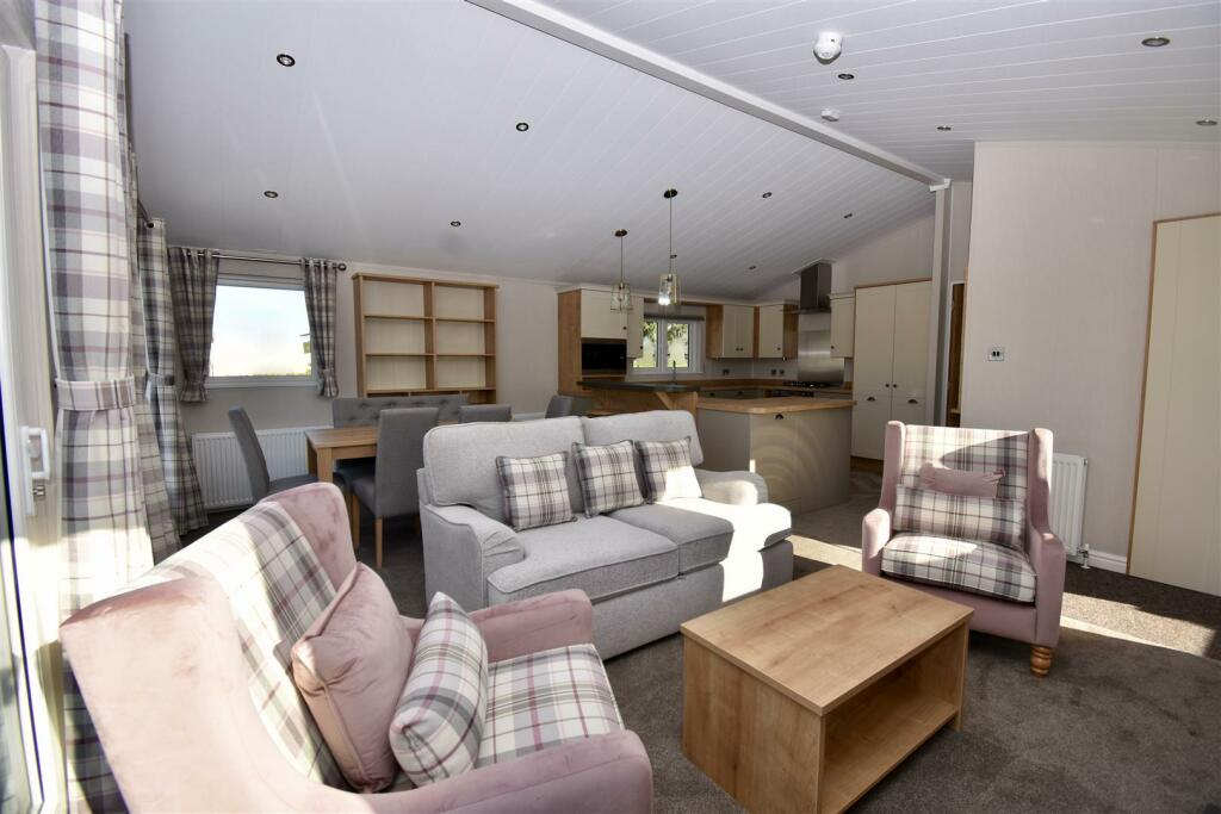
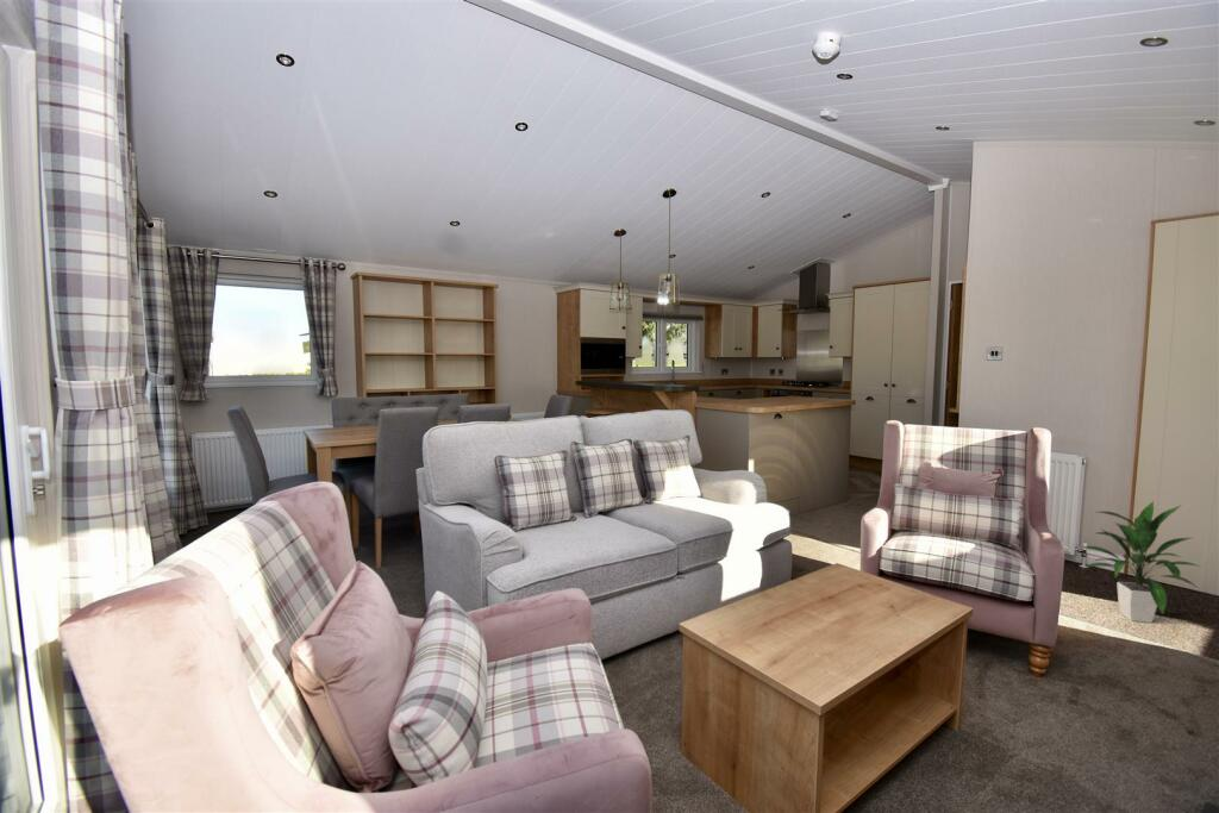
+ indoor plant (1139, 561)
